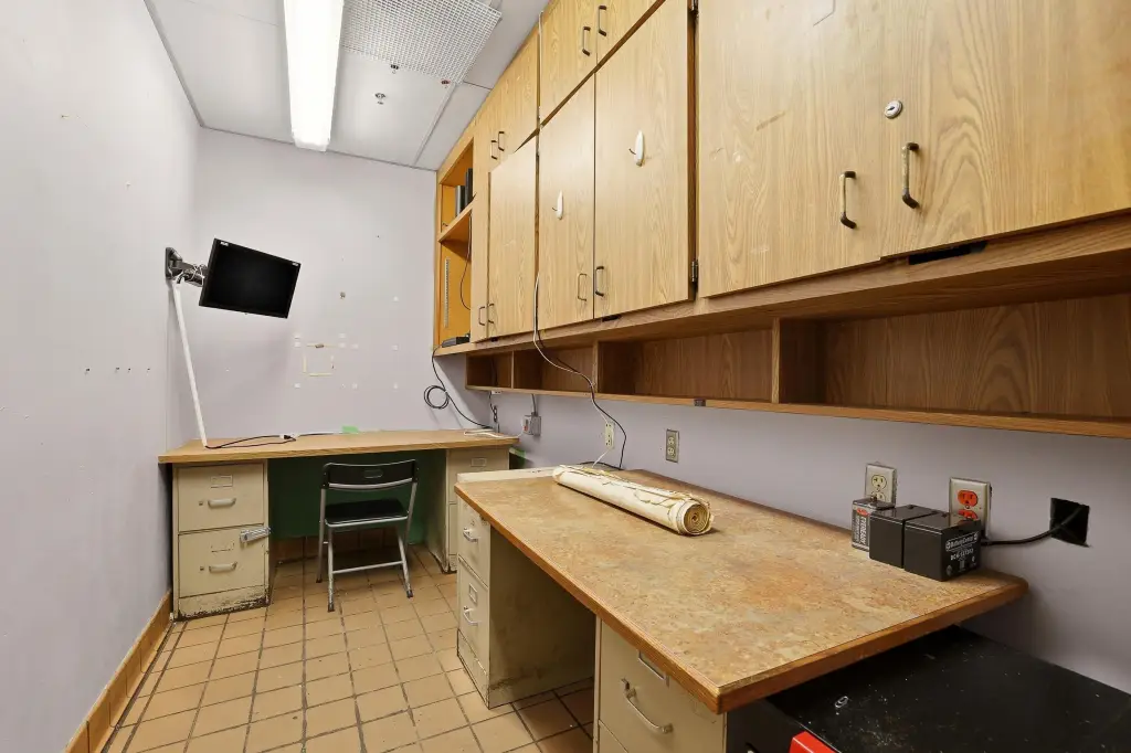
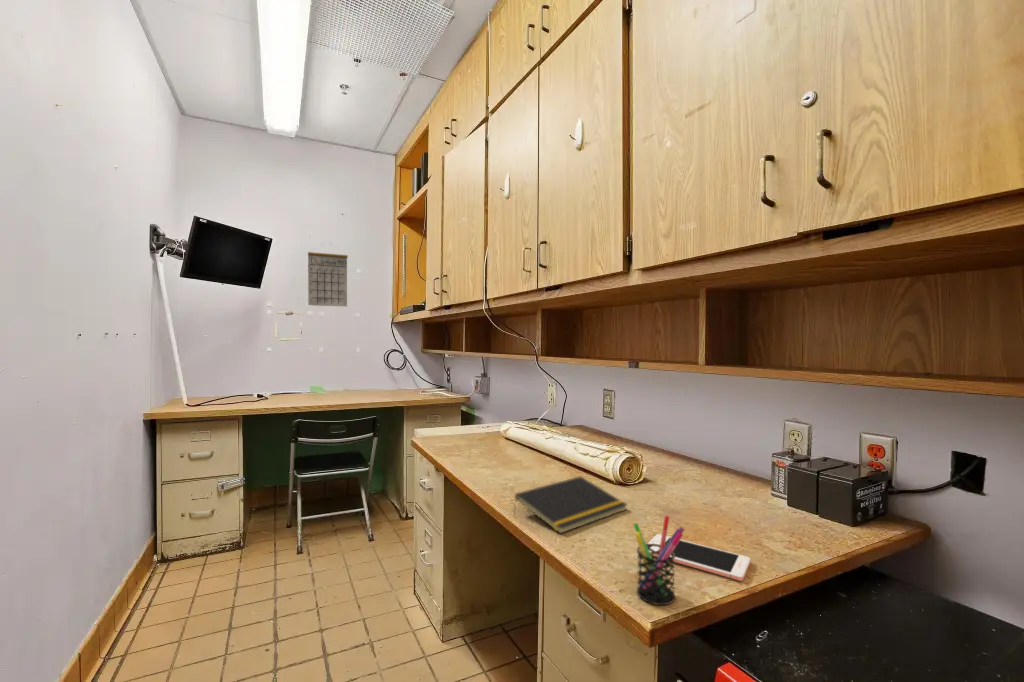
+ pen holder (652, 554)
+ notepad (571, 501)
+ cell phone (695, 555)
+ calendar (328, 273)
